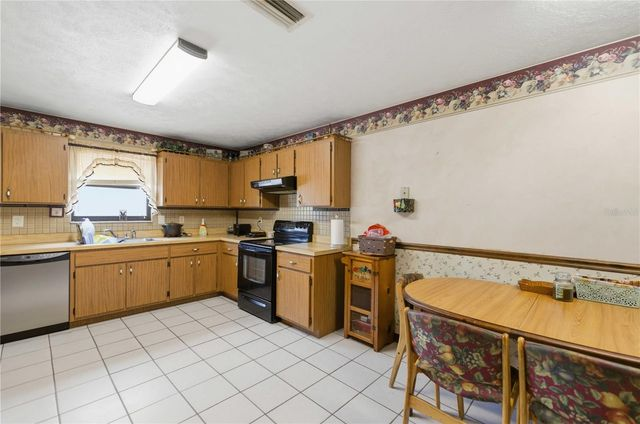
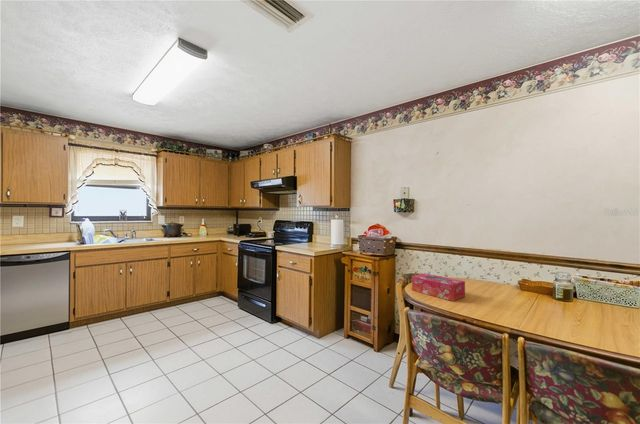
+ tissue box (437, 285)
